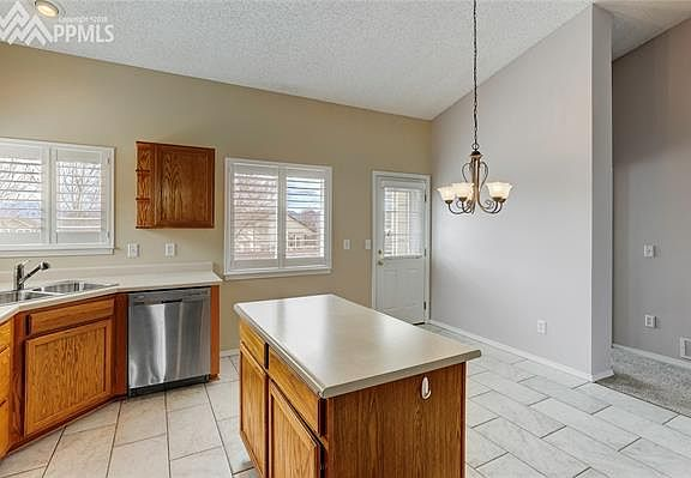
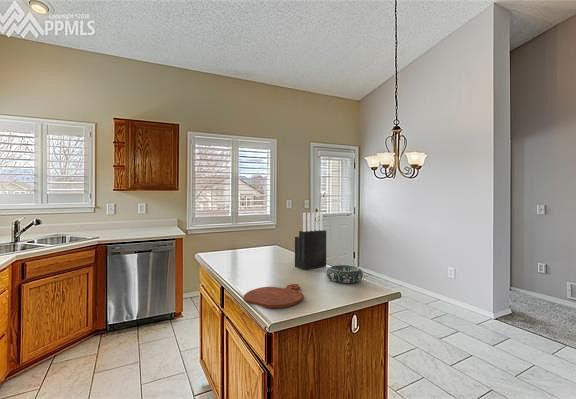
+ decorative bowl (344, 273)
+ knife block (309, 239)
+ cutting board (279, 293)
